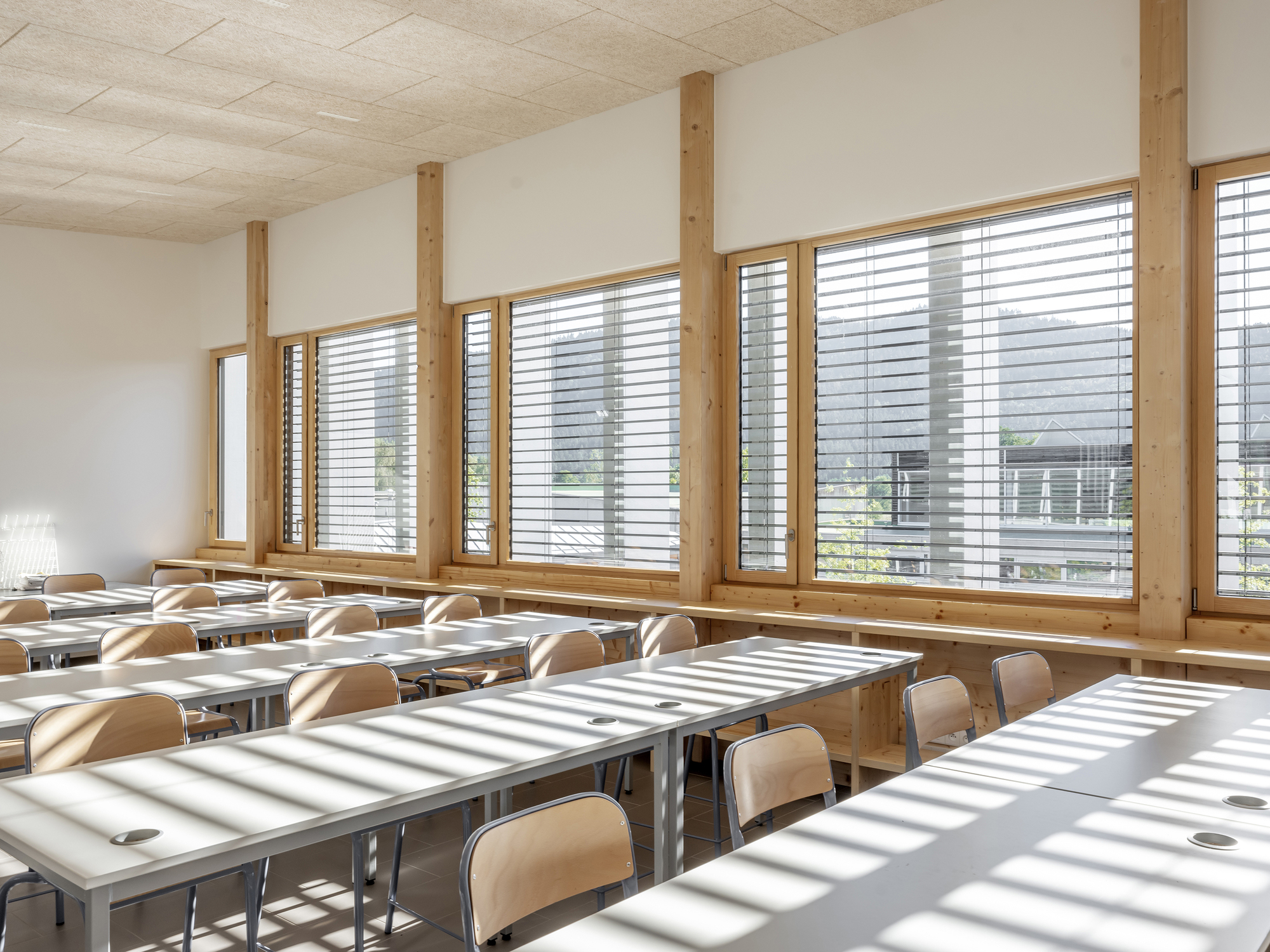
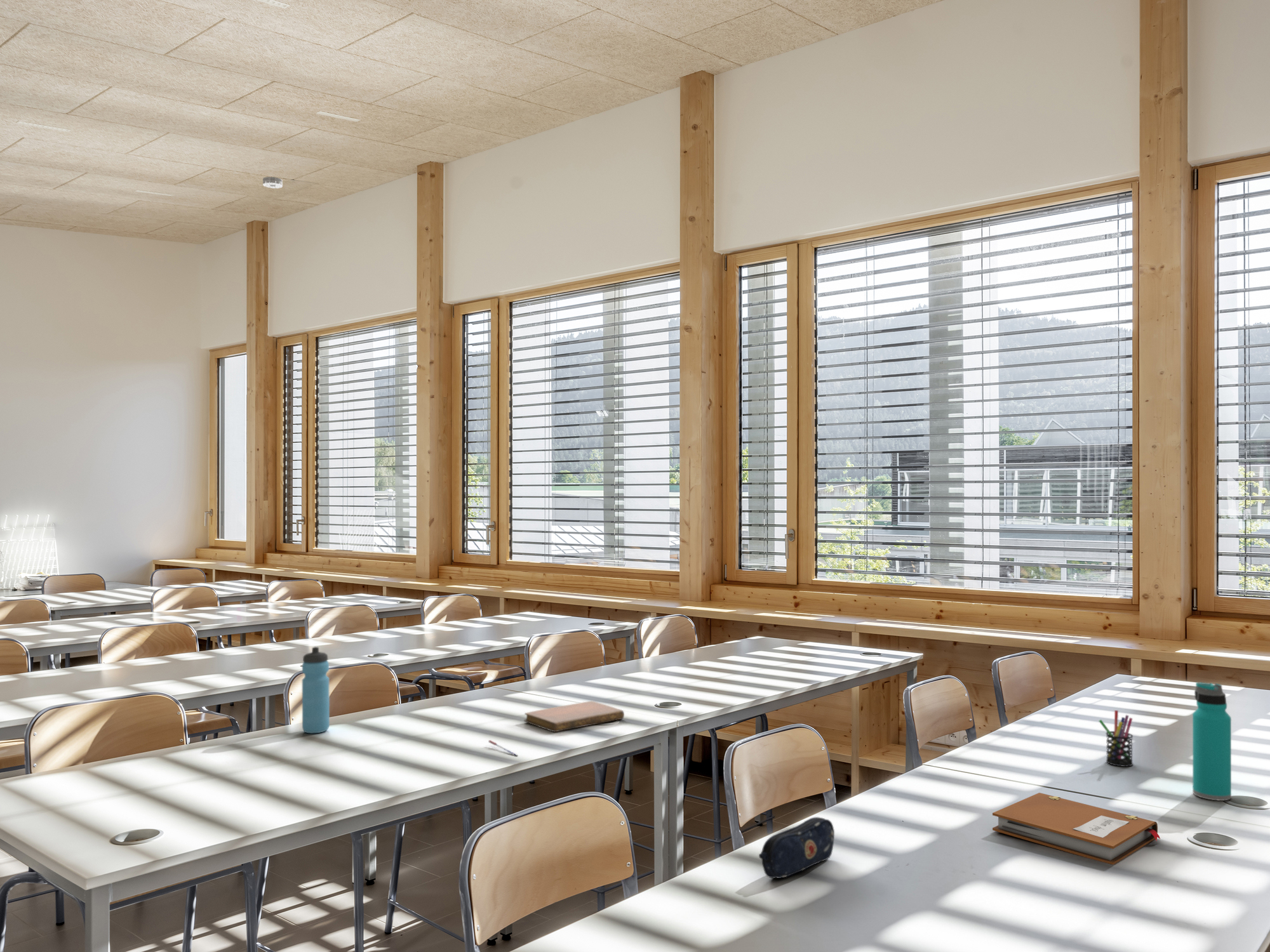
+ pencil case (799, 847)
+ smoke detector (272, 182)
+ water bottle (1212, 739)
+ pen (503, 748)
+ water bottle (316, 689)
+ notebook (1078, 826)
+ pen holder (1116, 737)
+ notebook (574, 715)
